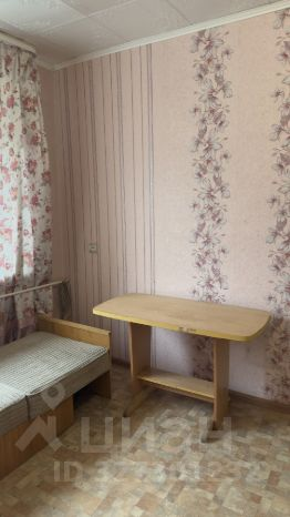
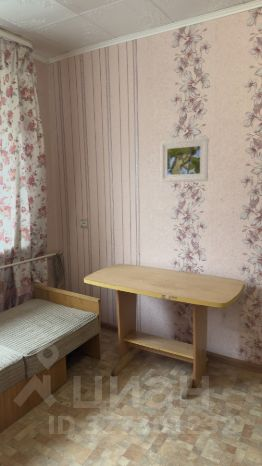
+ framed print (183, 161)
